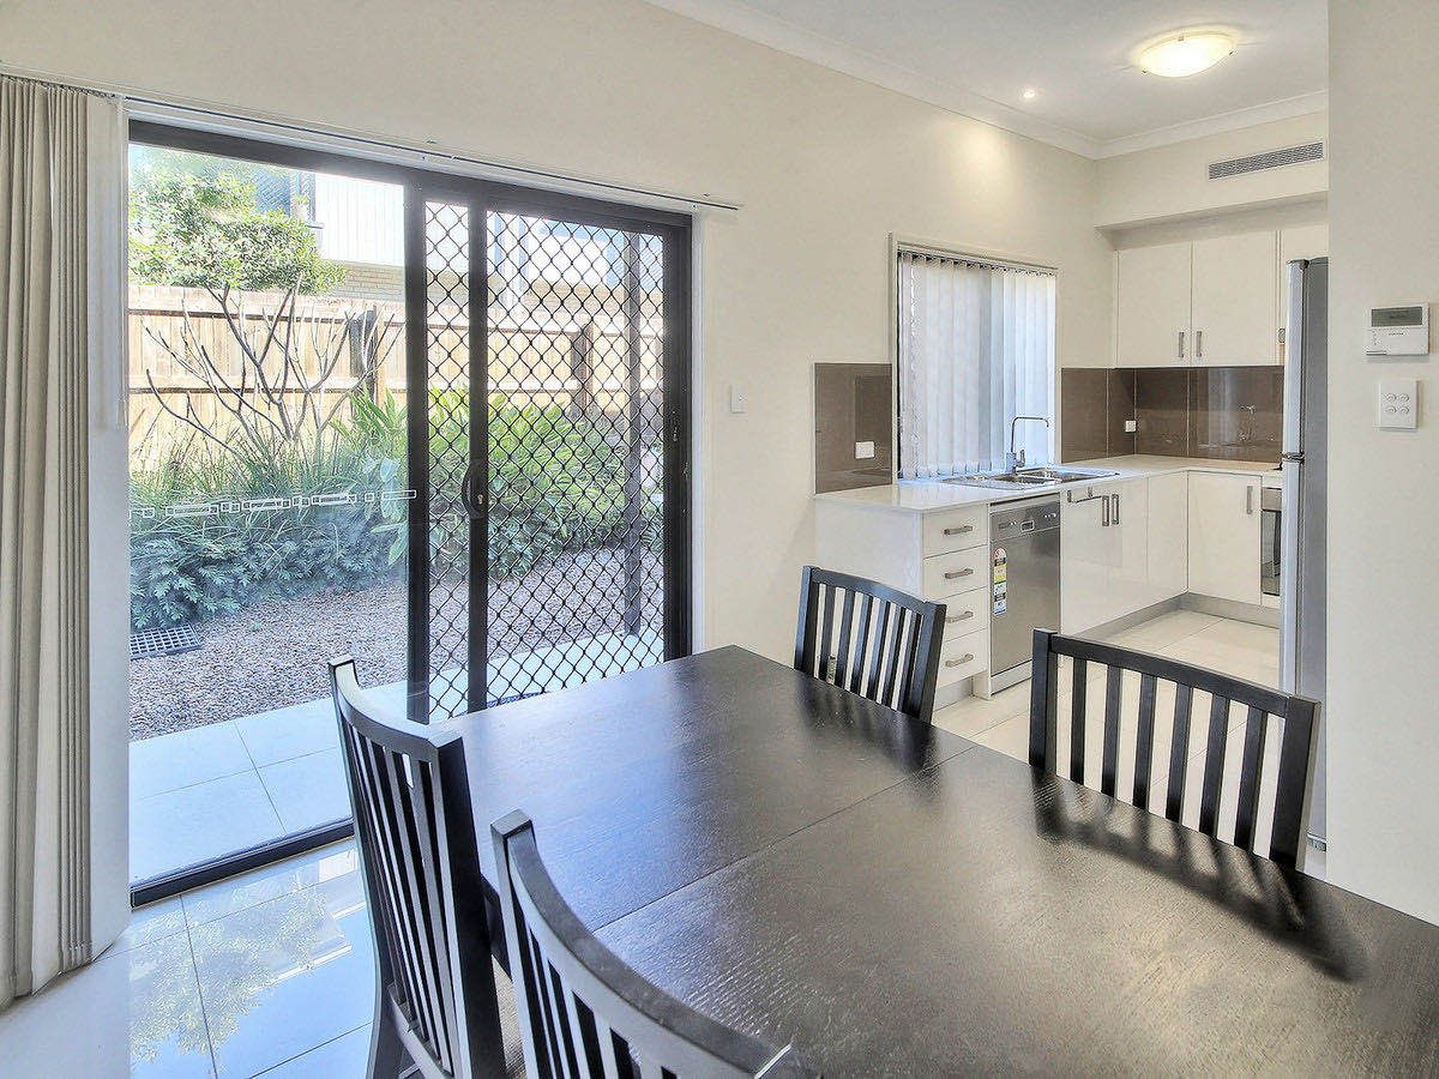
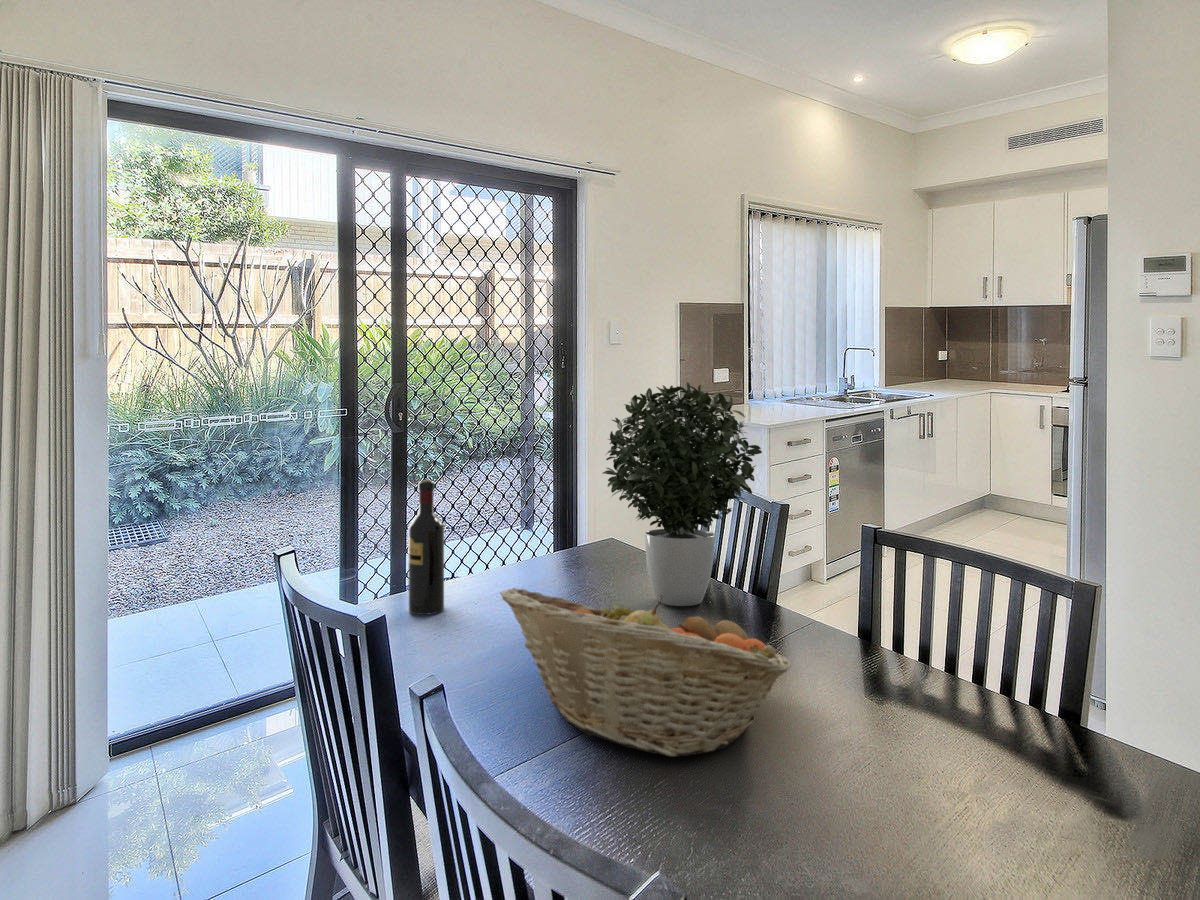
+ potted plant (678, 492)
+ fruit basket (637, 650)
+ wine bottle (426, 545)
